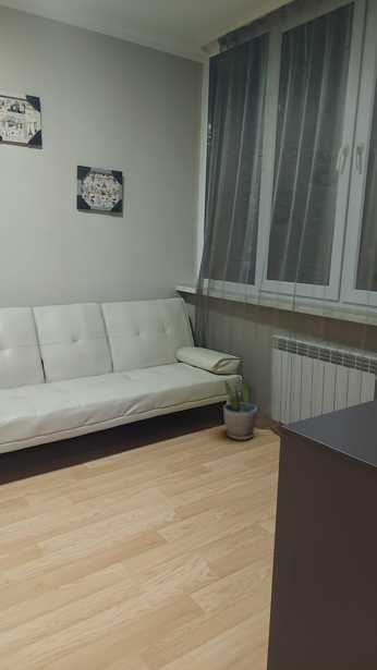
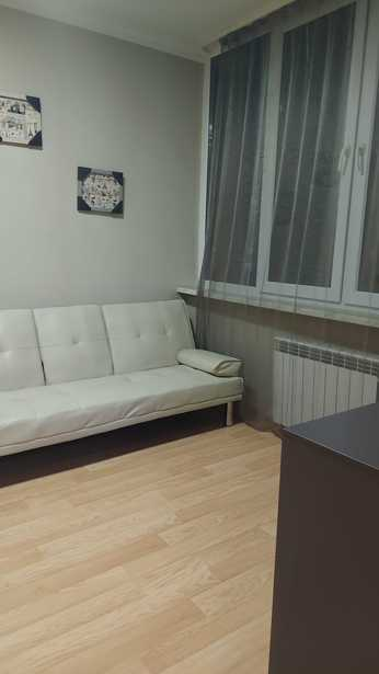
- potted plant (240, 405)
